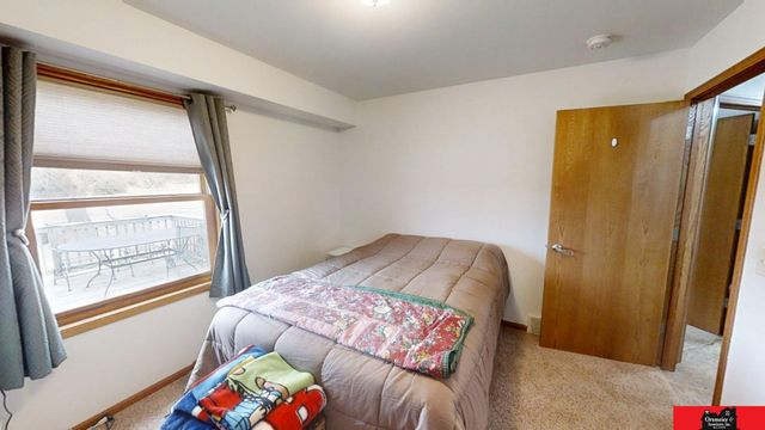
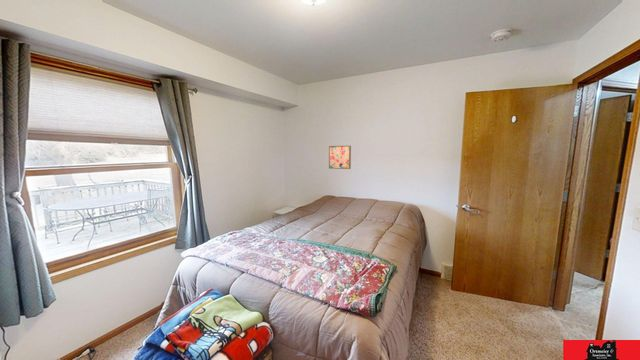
+ wall art (339, 157)
